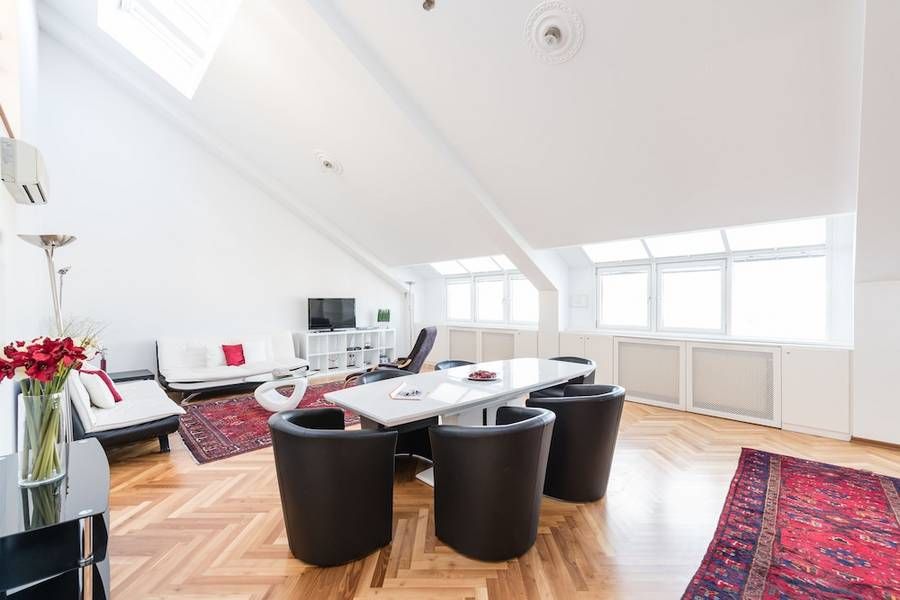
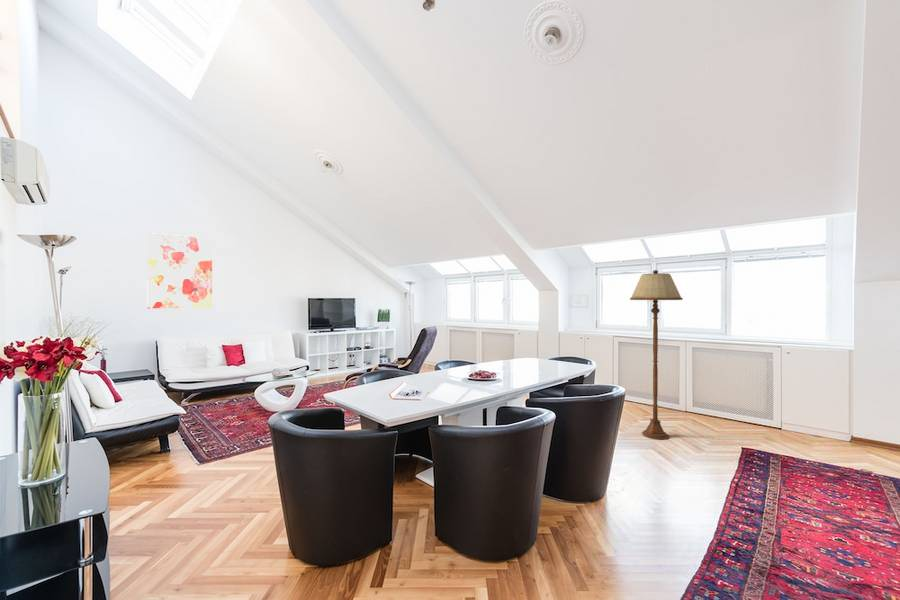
+ floor lamp (655, 352)
+ wall art (181, 272)
